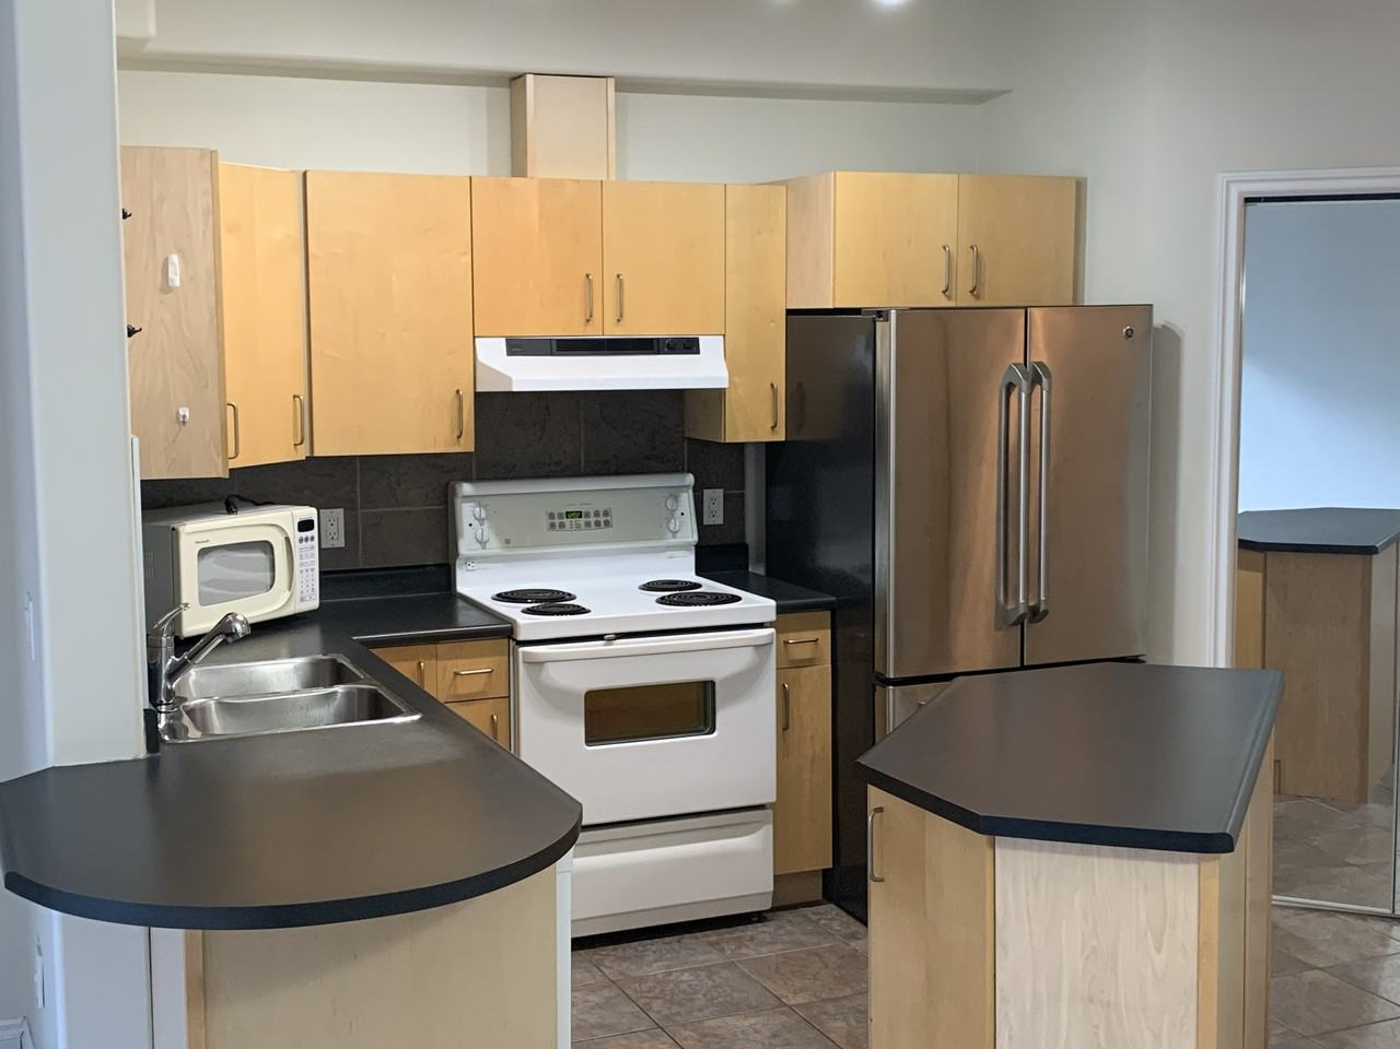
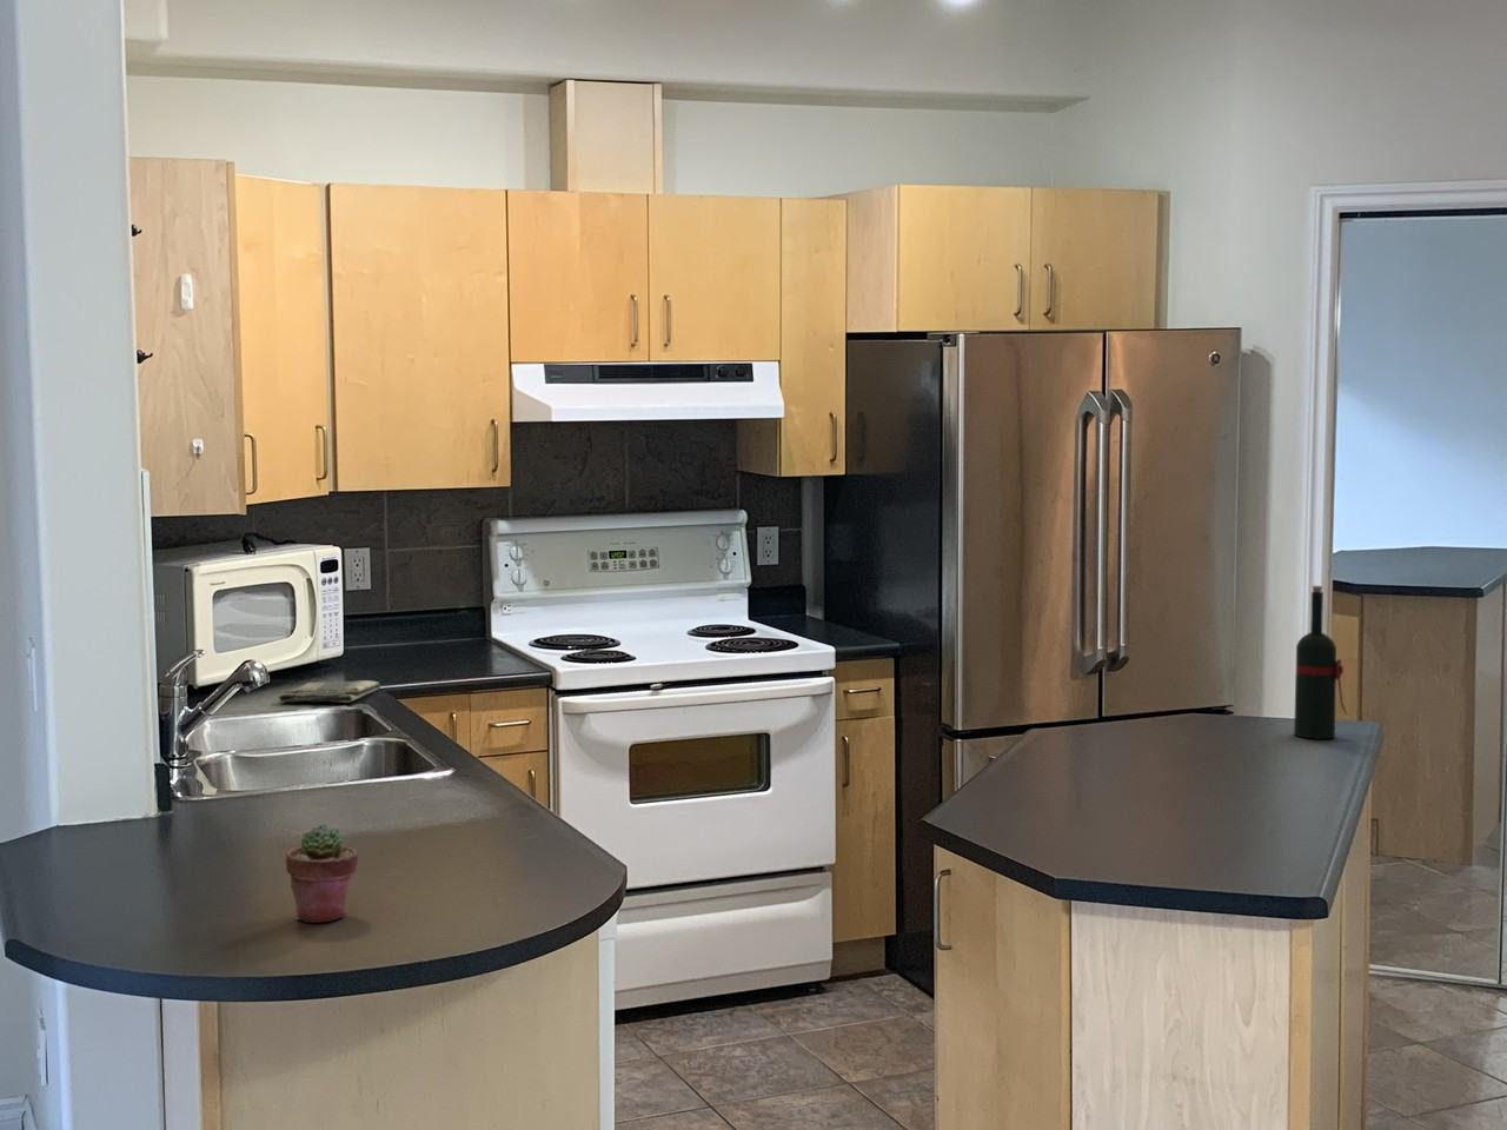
+ wine bottle (1321, 660)
+ potted succulent (322, 870)
+ dish towel (330, 688)
